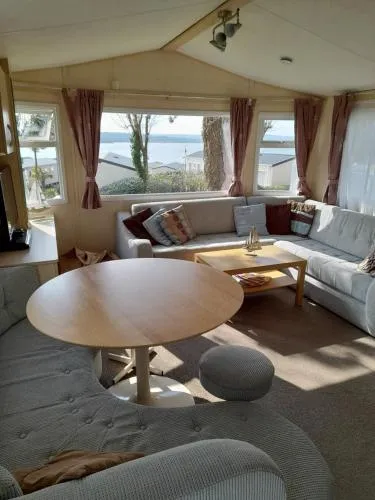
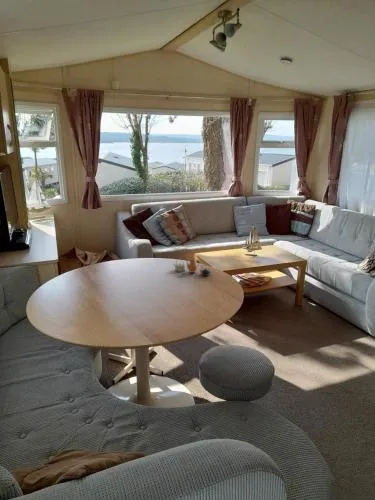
+ teapot (191, 264)
